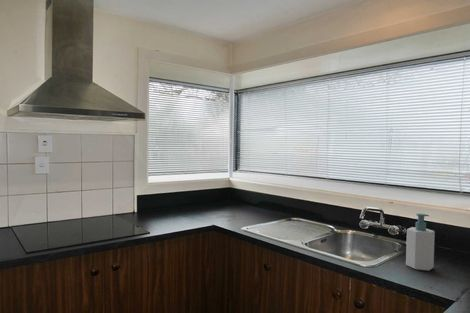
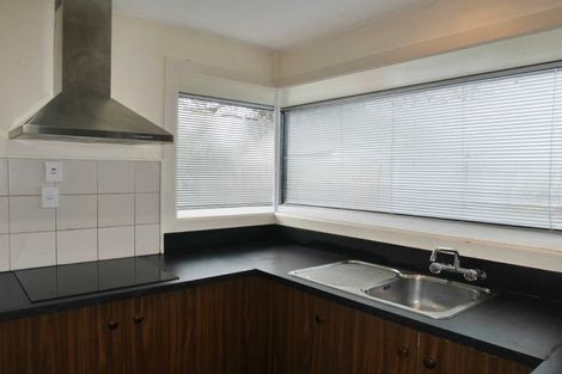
- soap bottle (420, 240)
